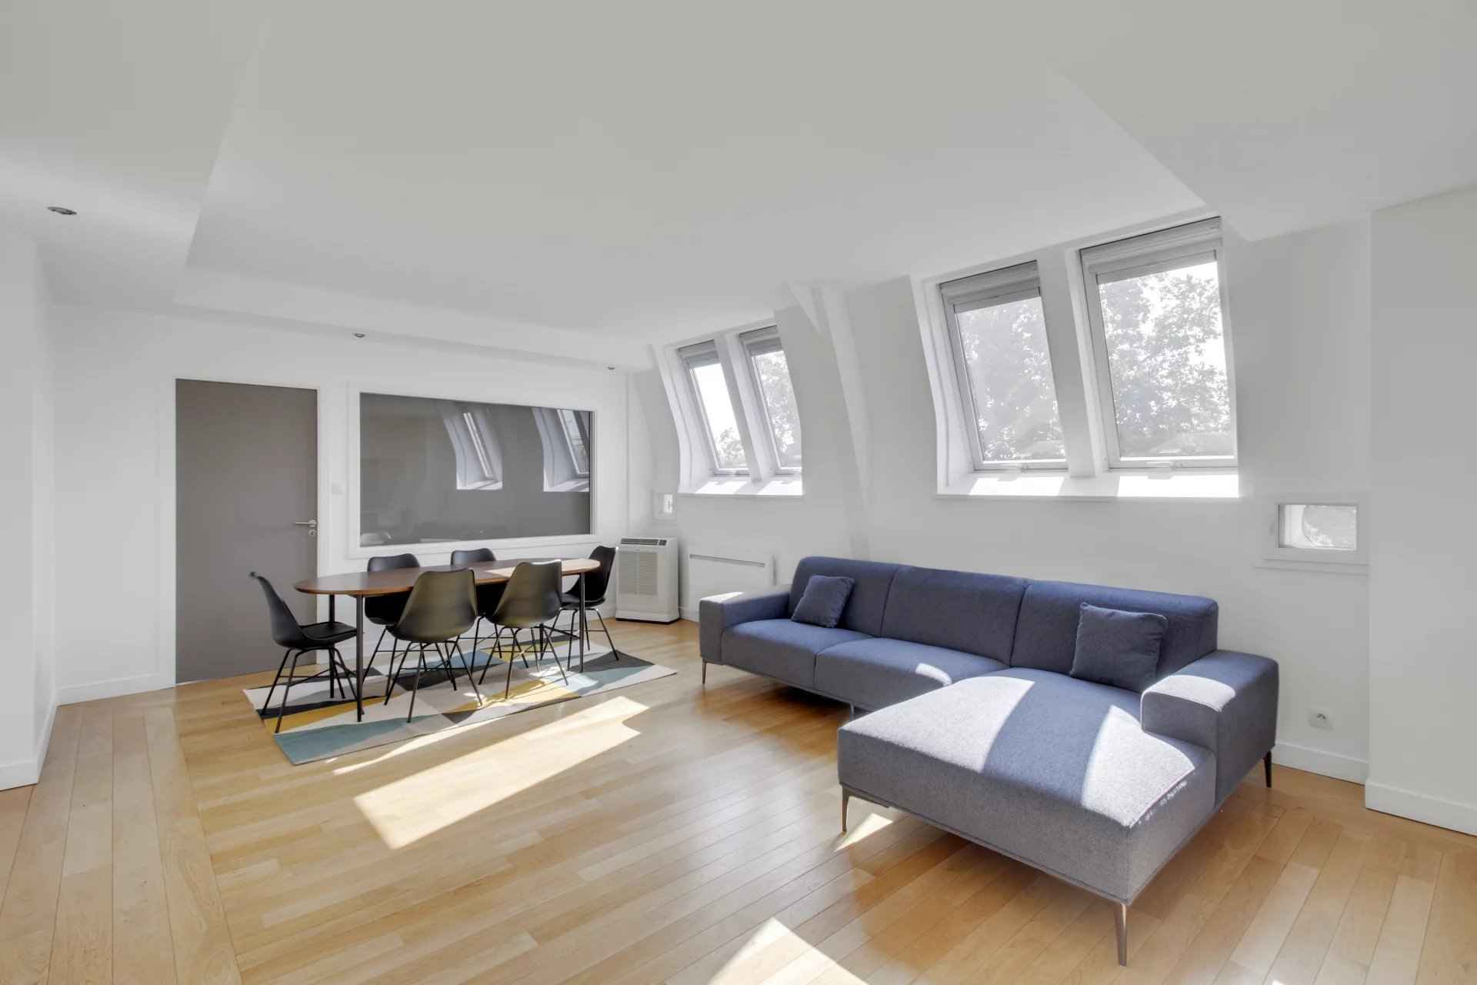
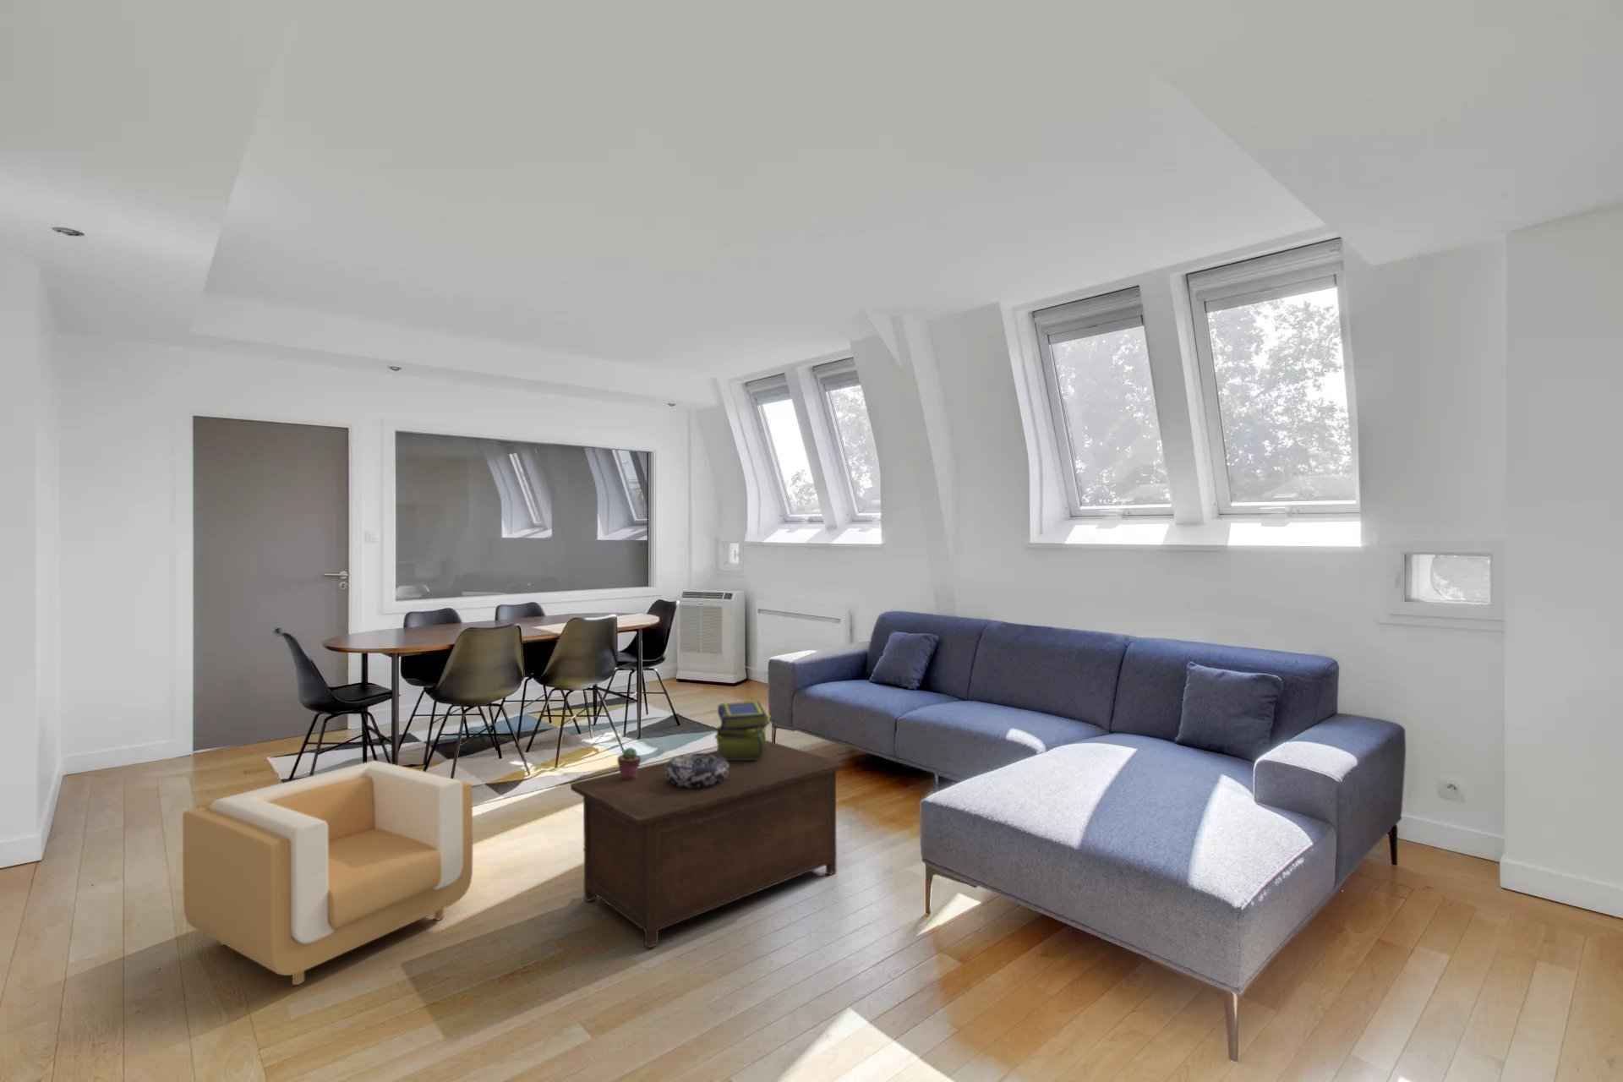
+ stack of books (743, 729)
+ cabinet (712, 828)
+ armchair (335, 859)
+ decorative bowl (697, 769)
+ potted succulent (629, 762)
